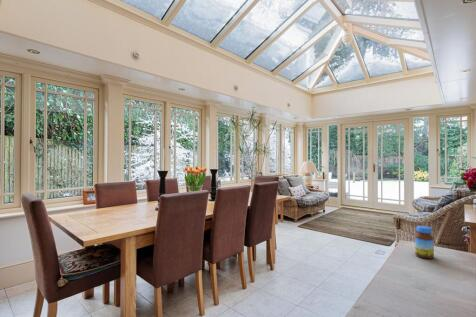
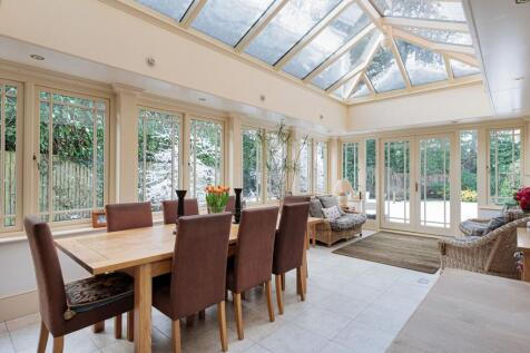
- jar (424, 241)
